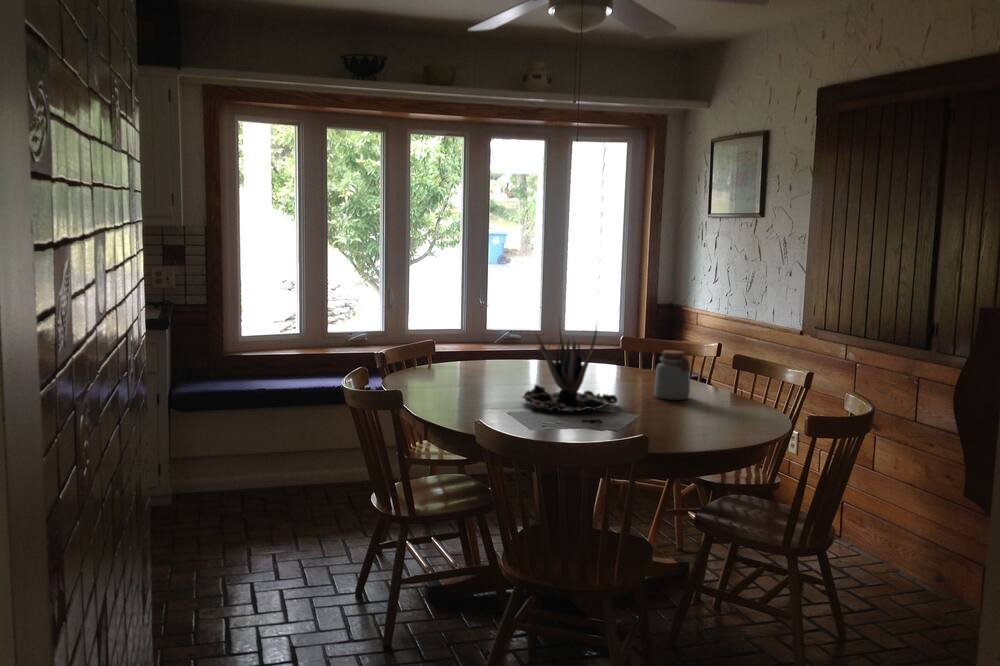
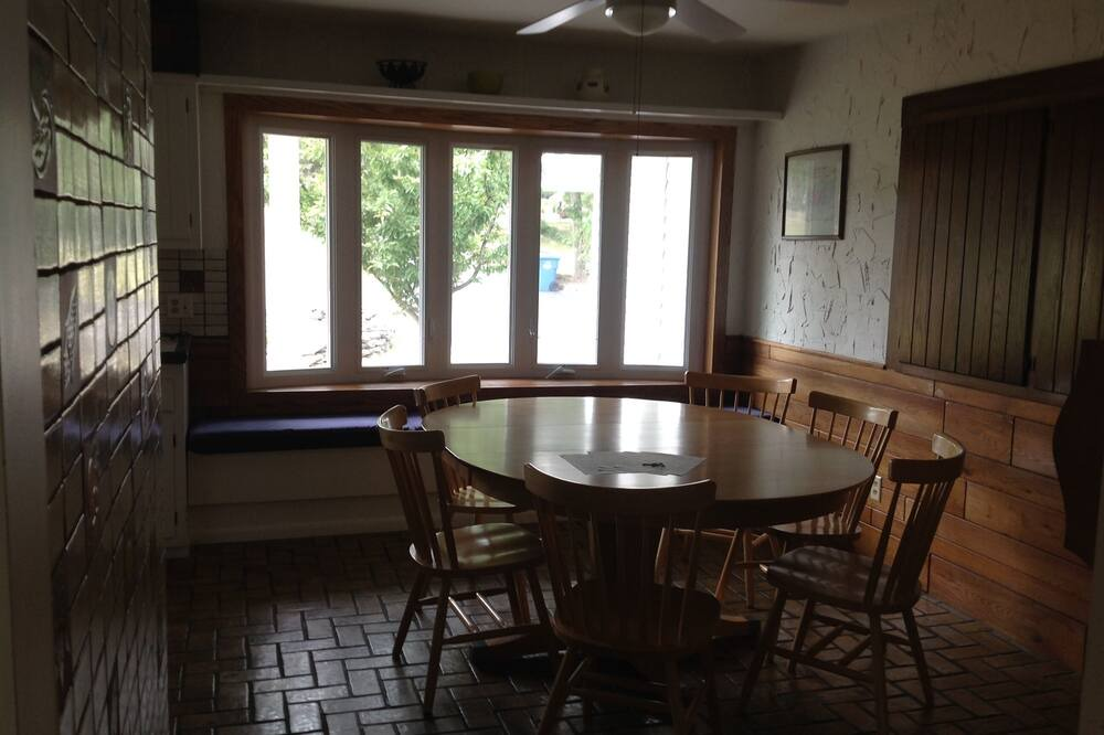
- jar (672, 374)
- plant (571, 361)
